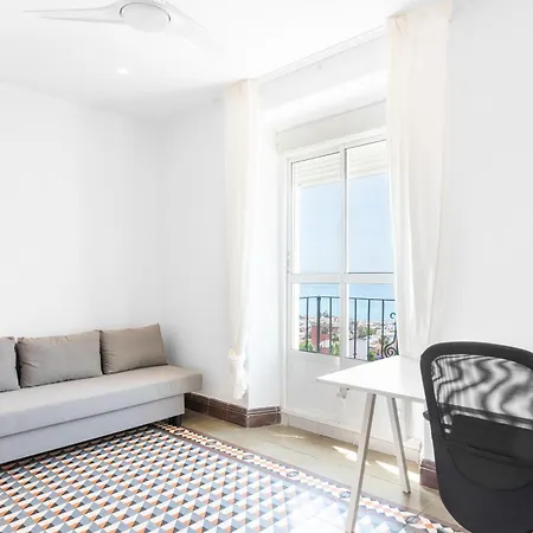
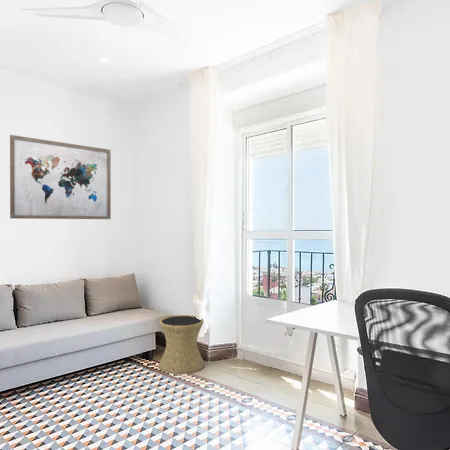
+ wall art (64, 181)
+ side table (181, 343)
